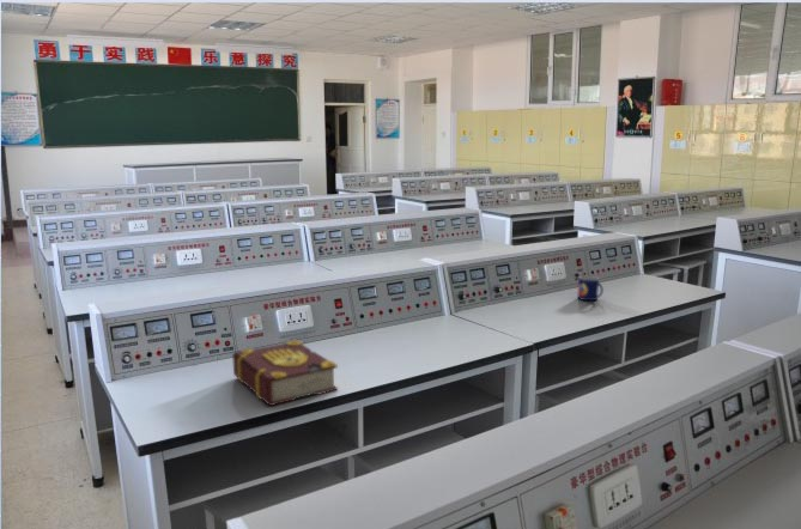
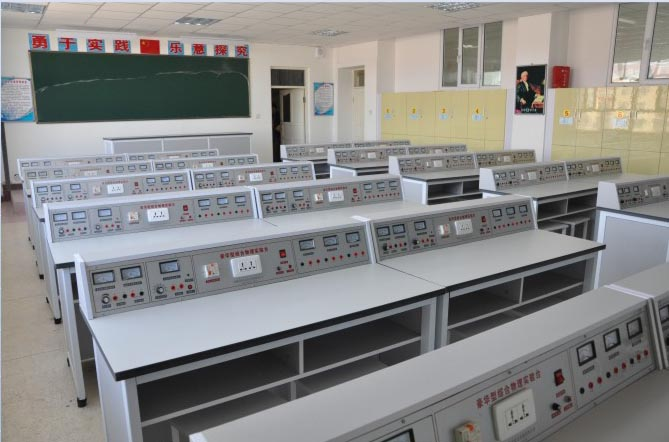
- mug (590, 288)
- book (284, 370)
